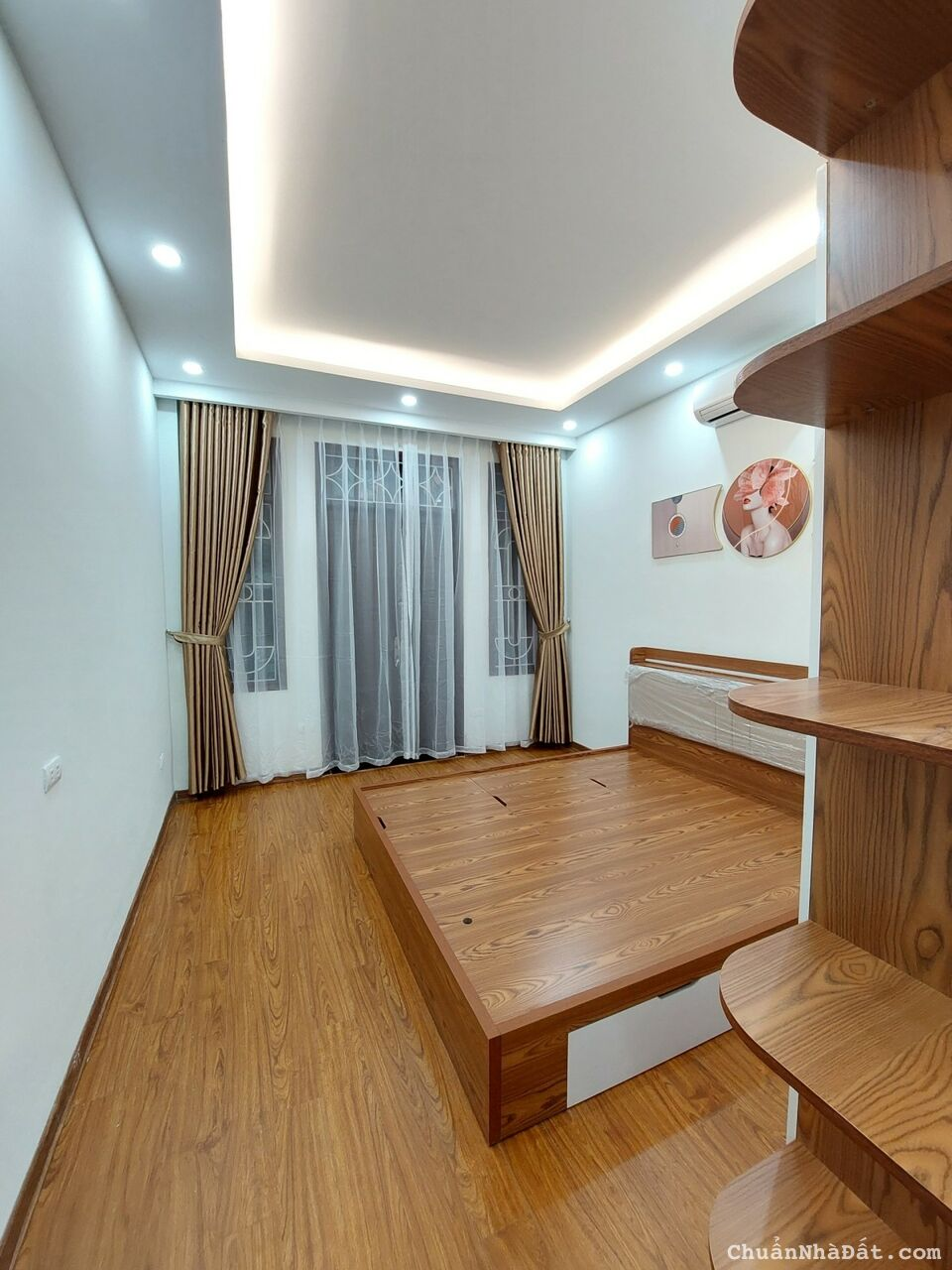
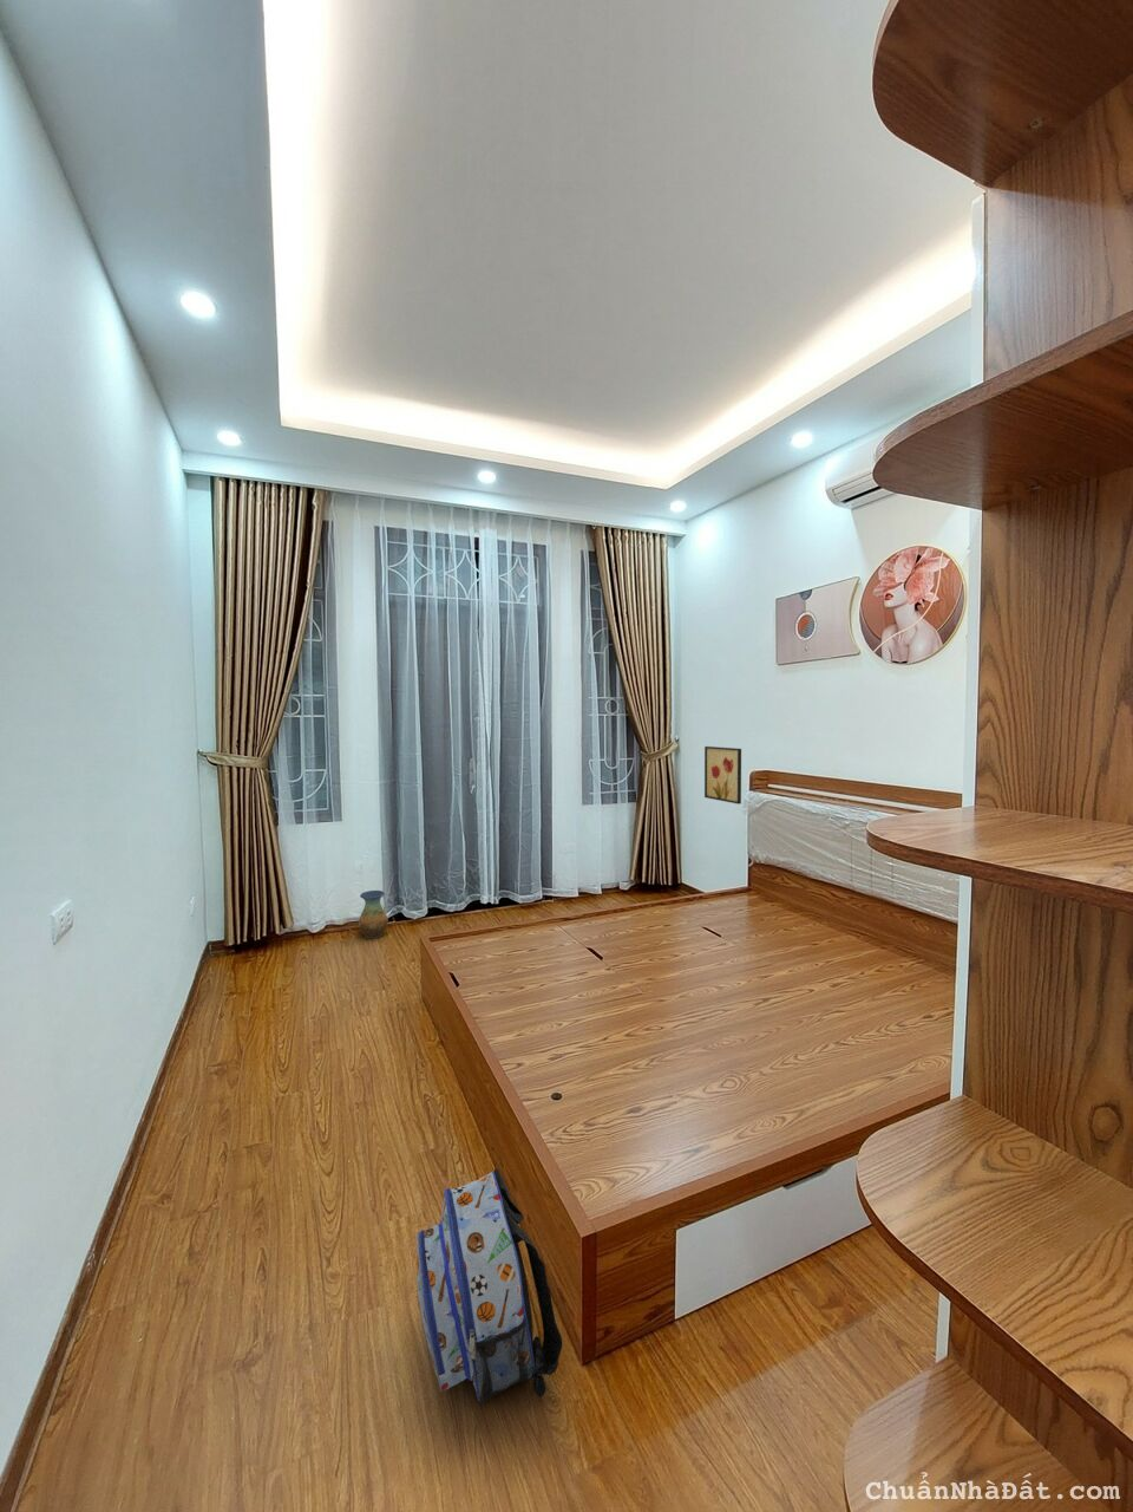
+ wall art (722, 774)
+ backpack (478, 1269)
+ vase (373, 914)
